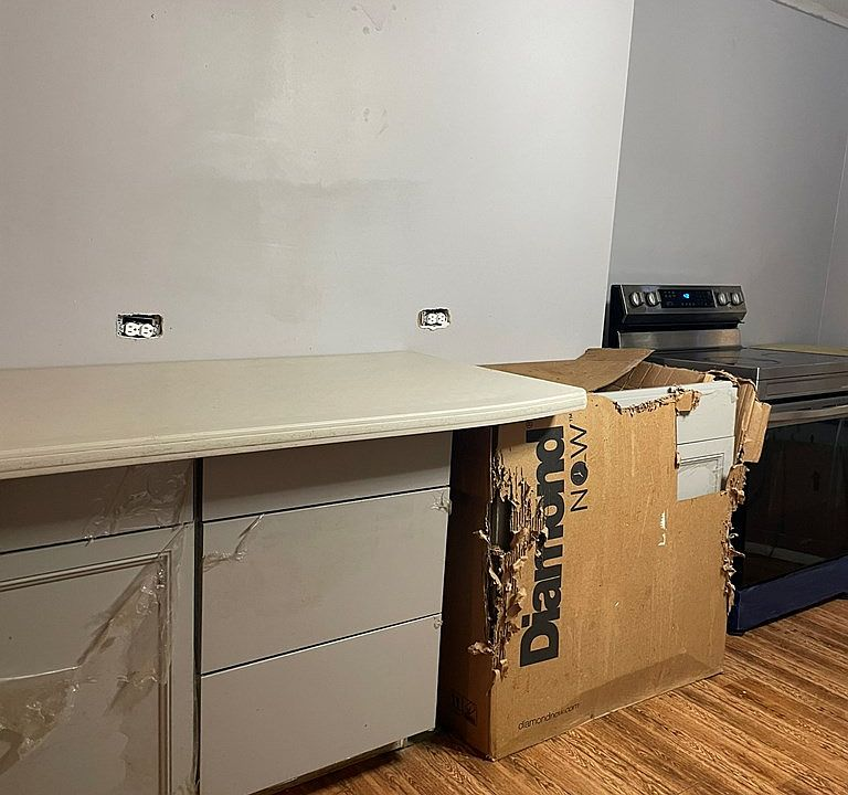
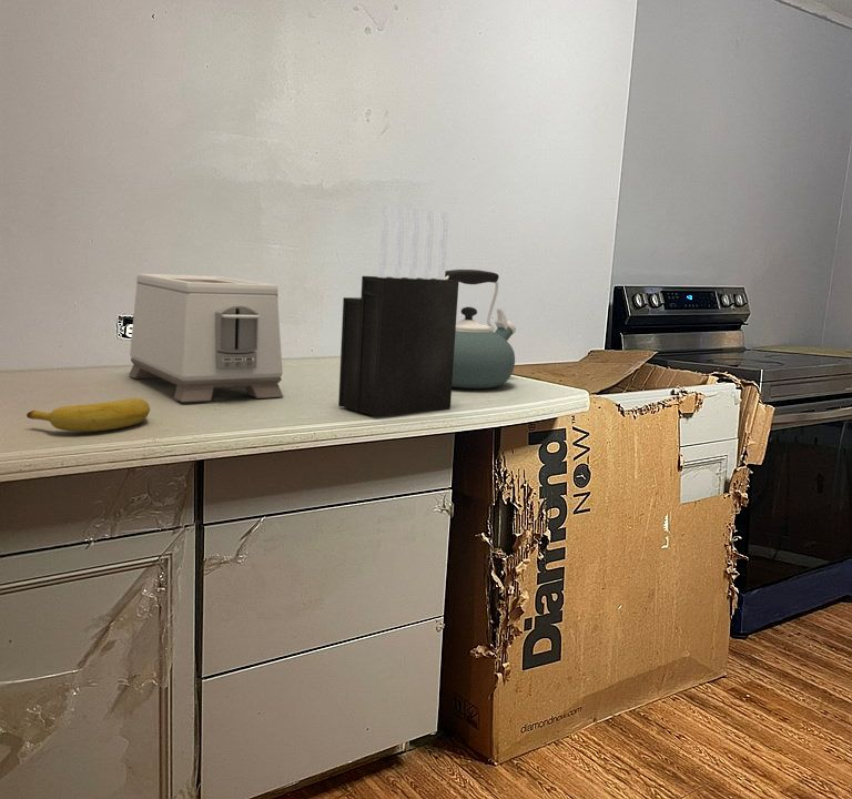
+ knife block (396, 310)
+ banana (99, 412)
+ kettle (475, 326)
+ toaster (206, 333)
